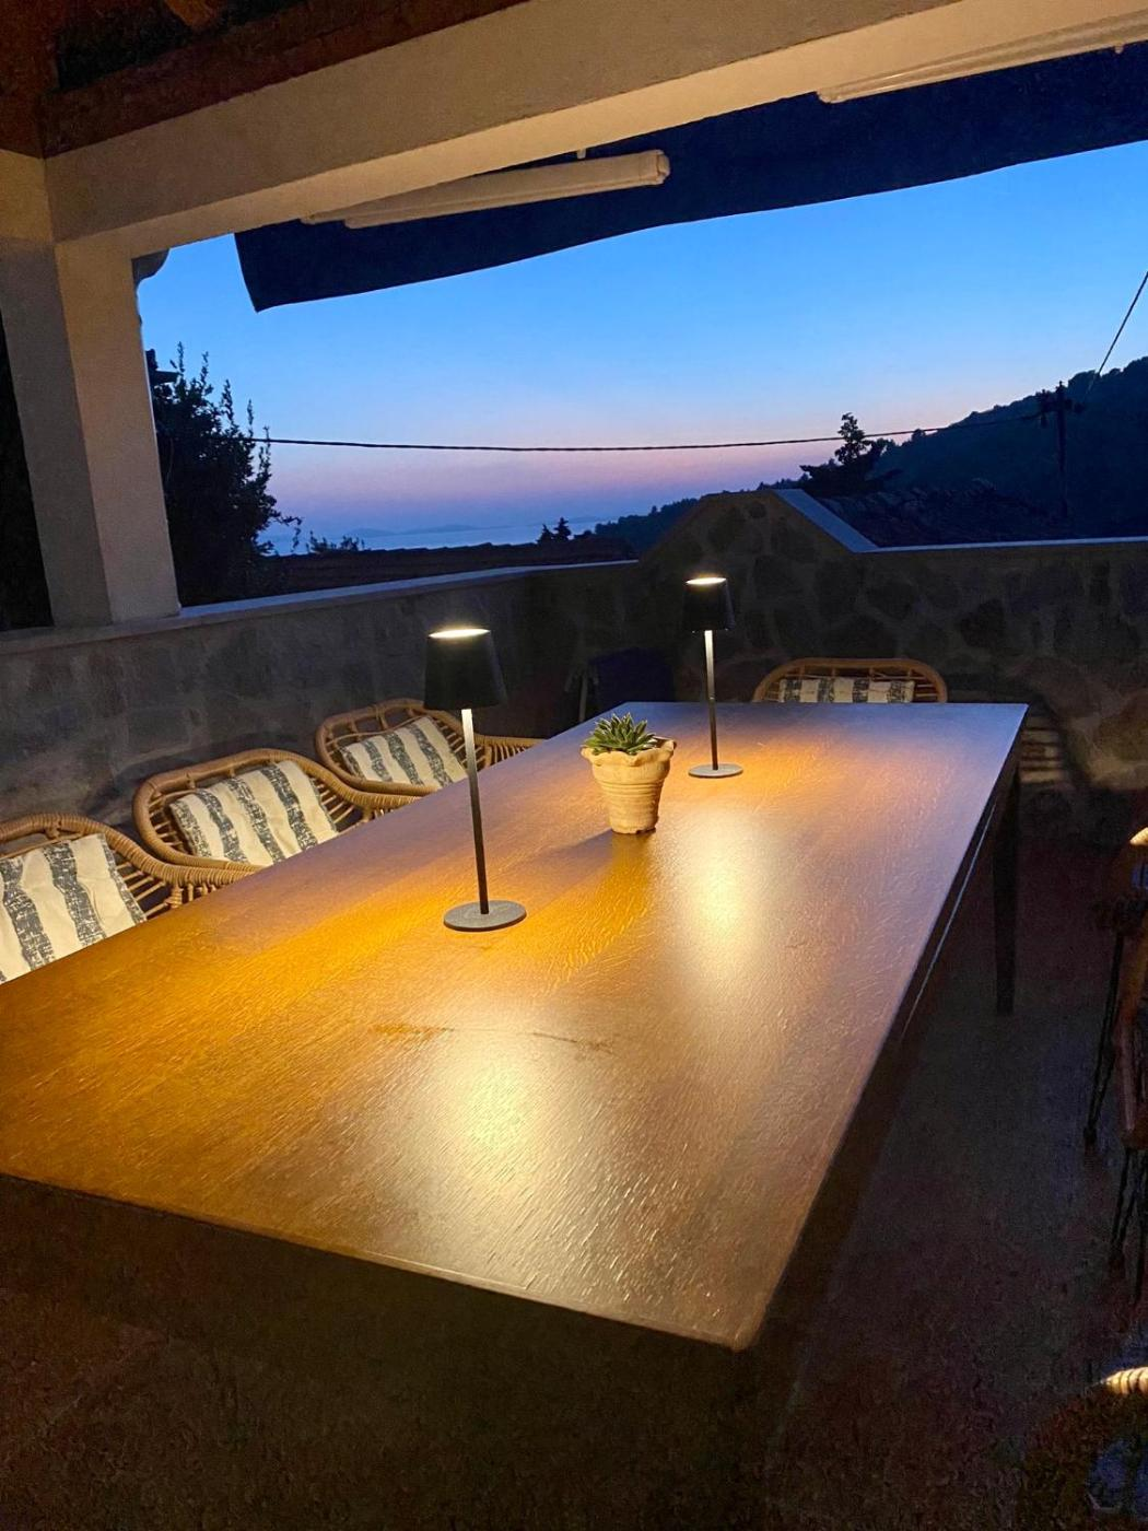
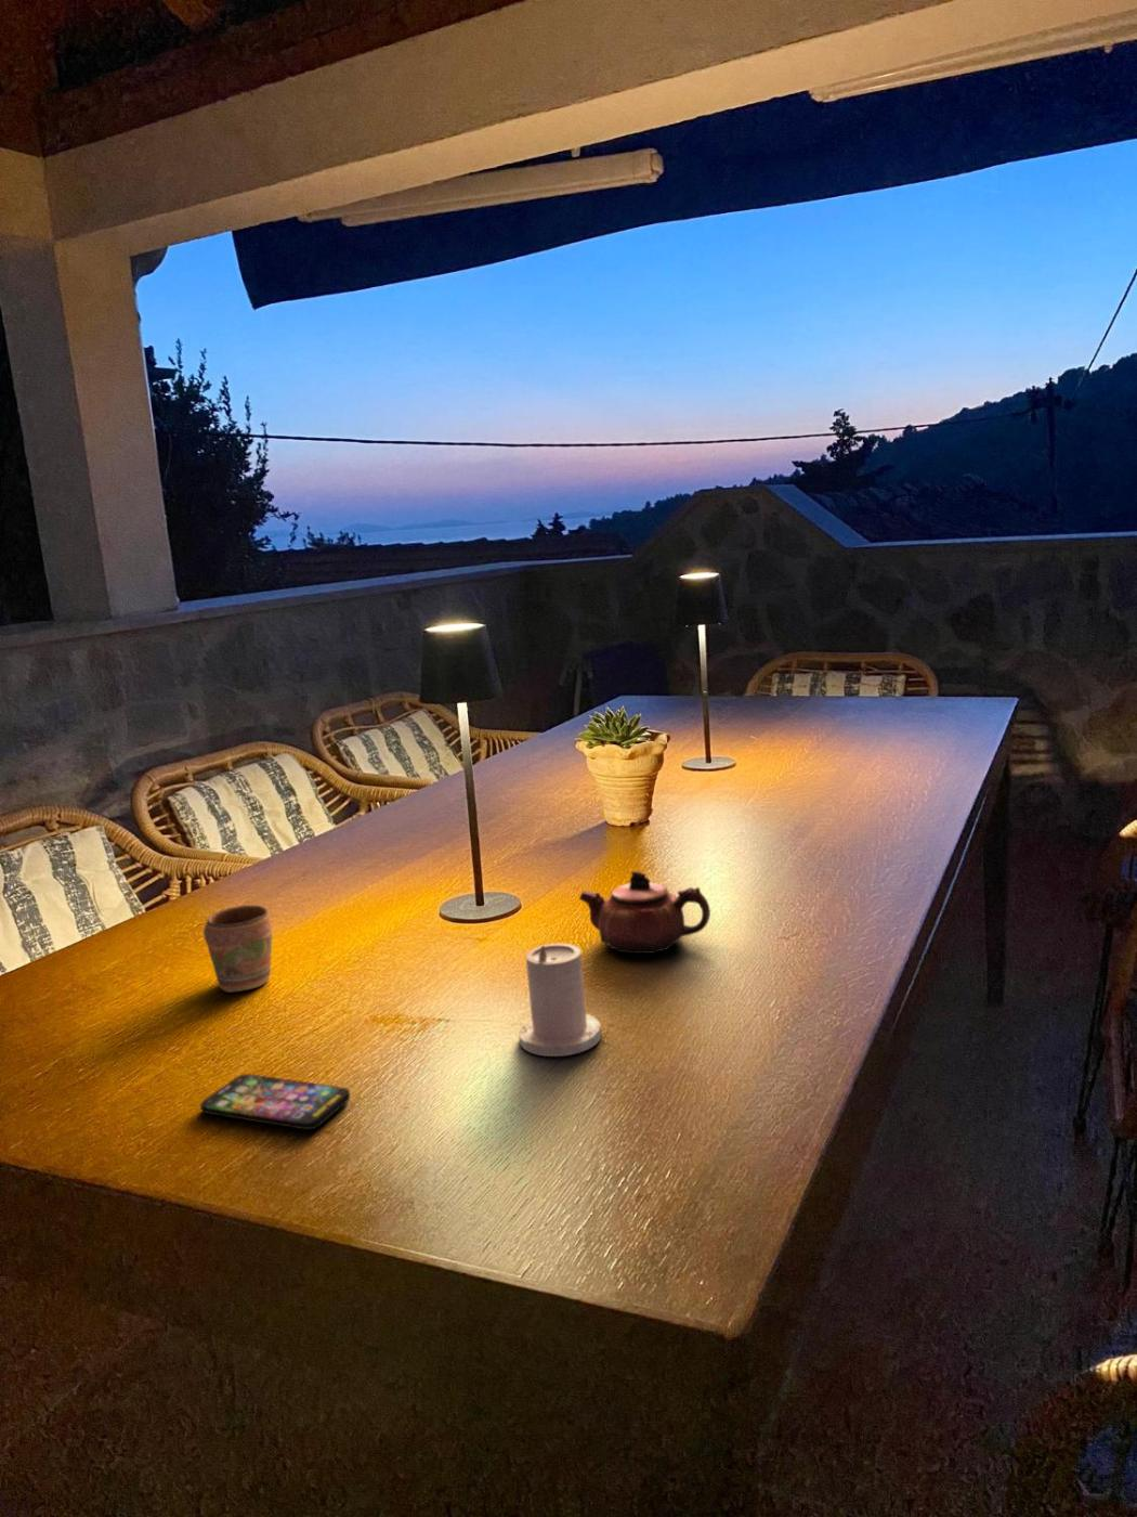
+ teapot (644, 907)
+ smartphone (275, 1101)
+ candle (555, 989)
+ mug (239, 947)
